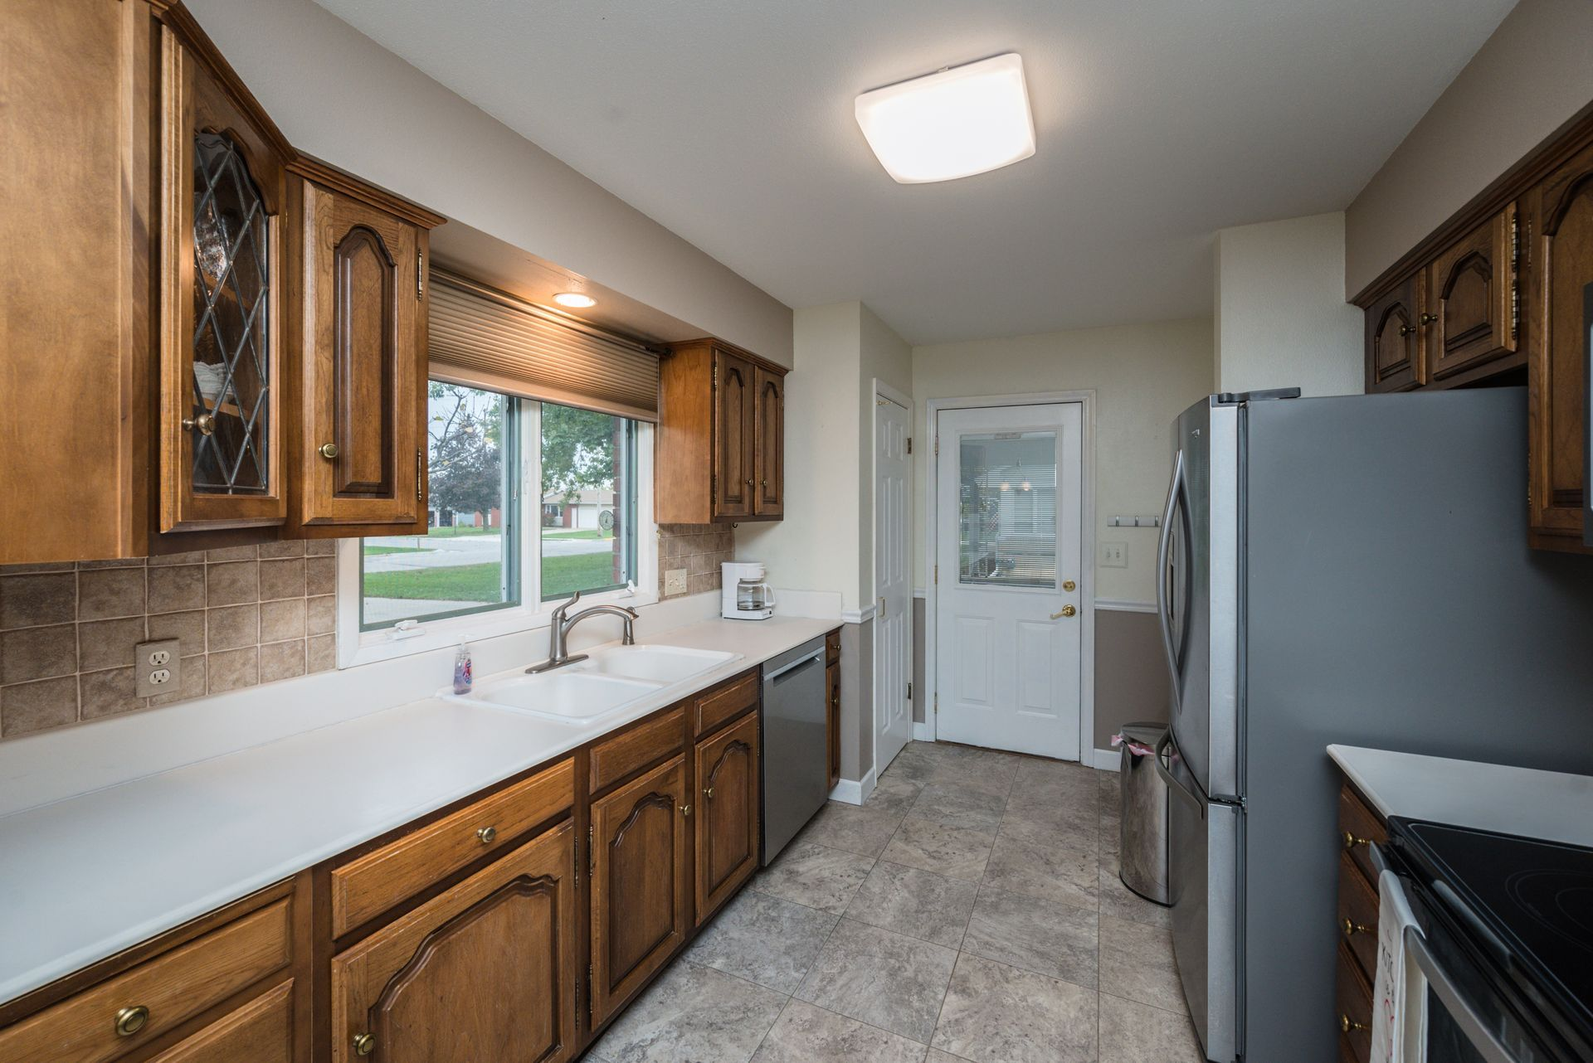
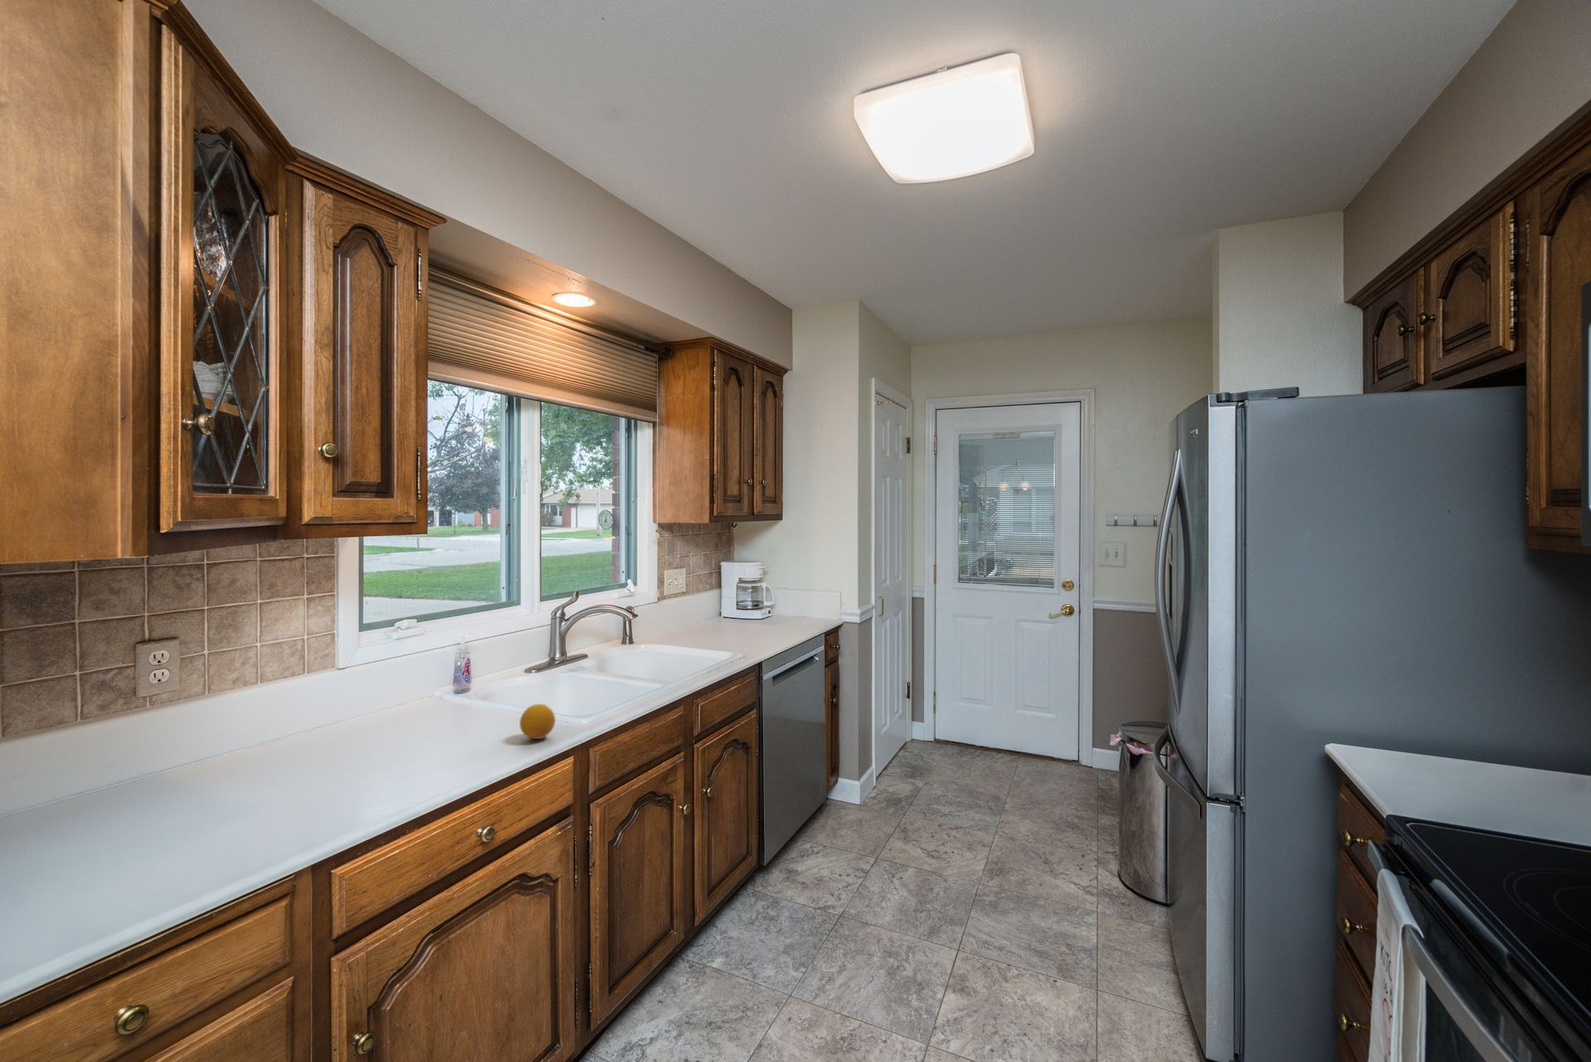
+ fruit (537, 721)
